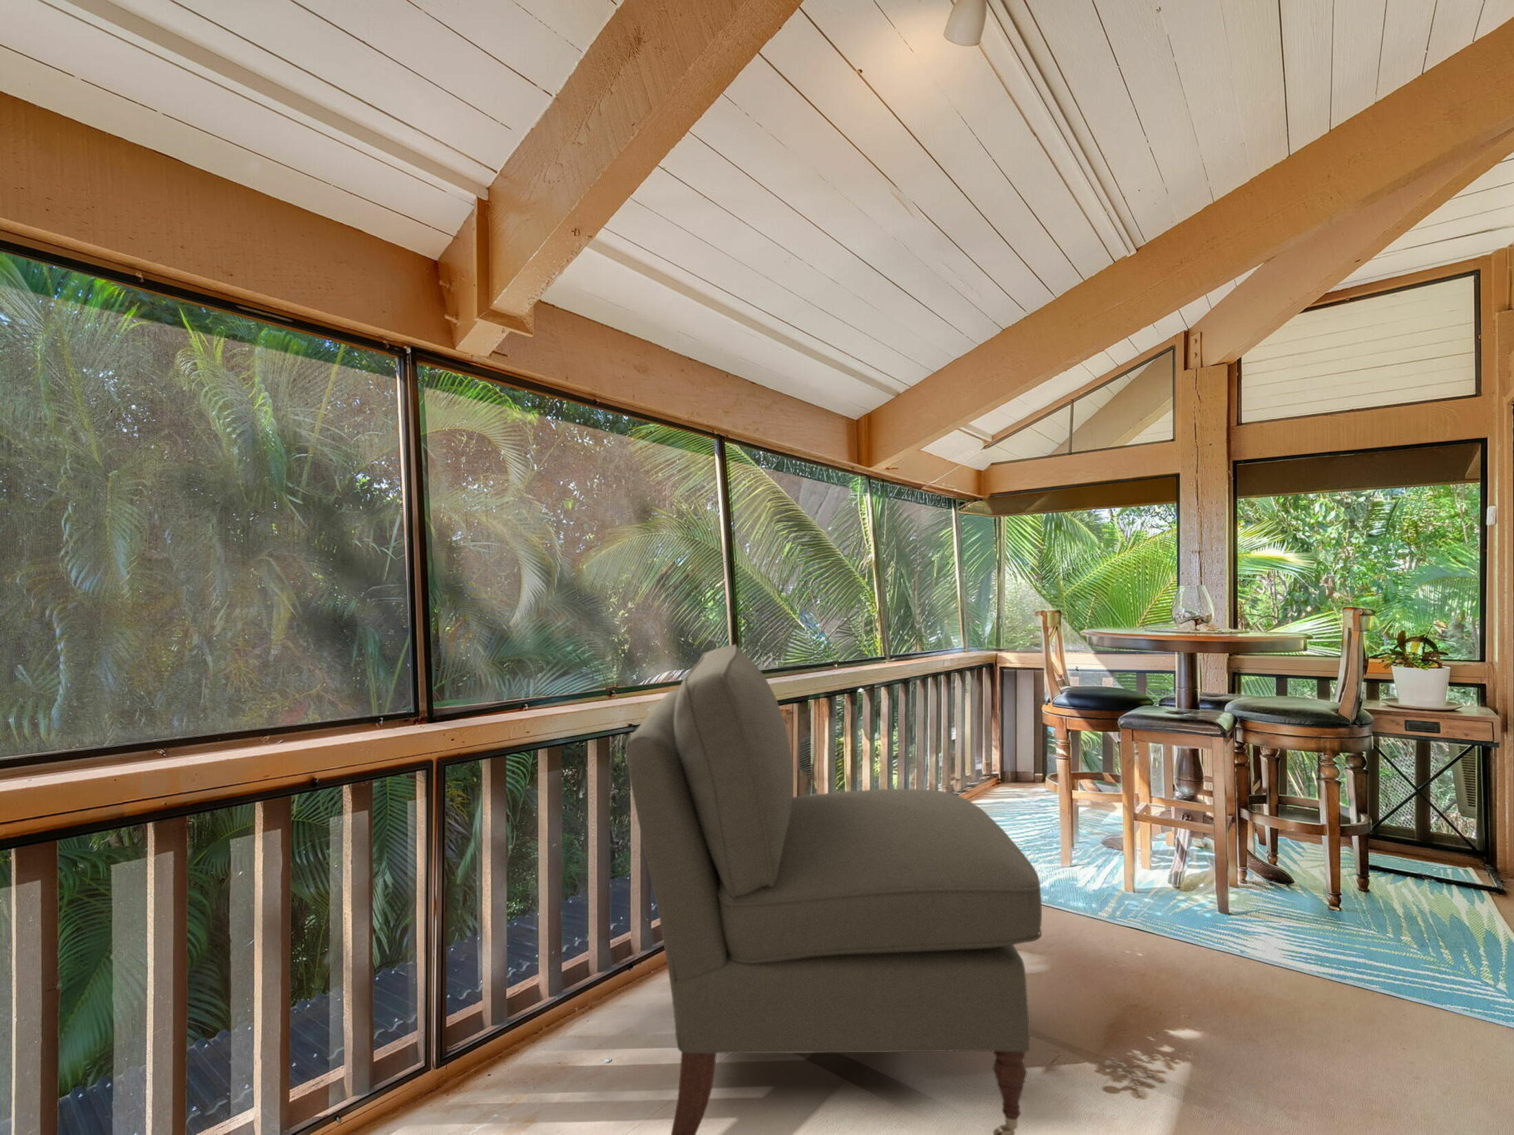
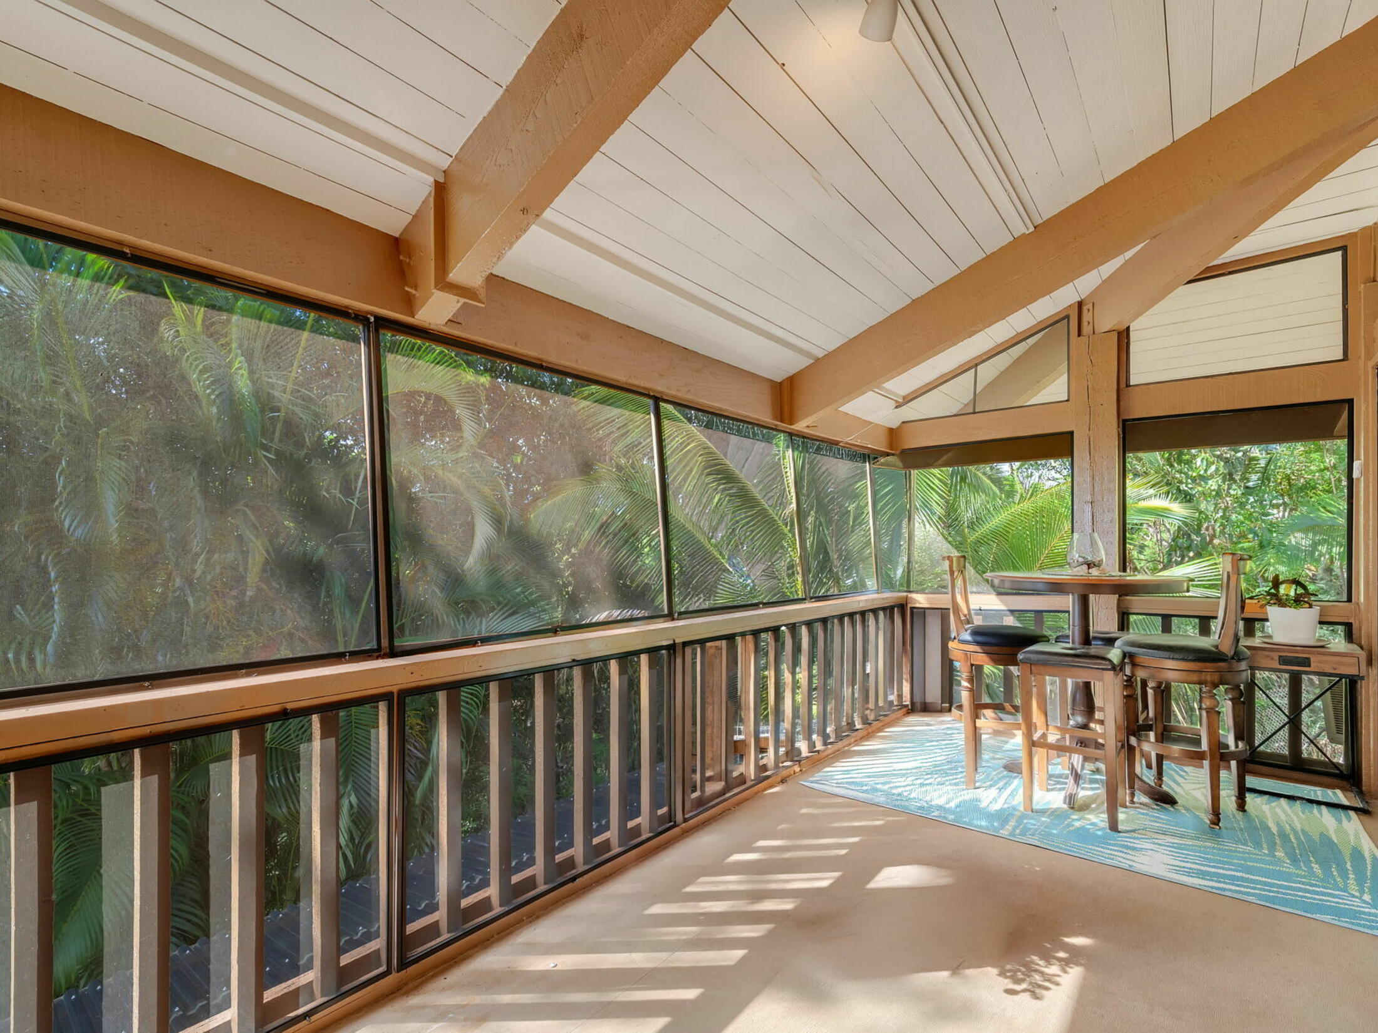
- chair (826, 855)
